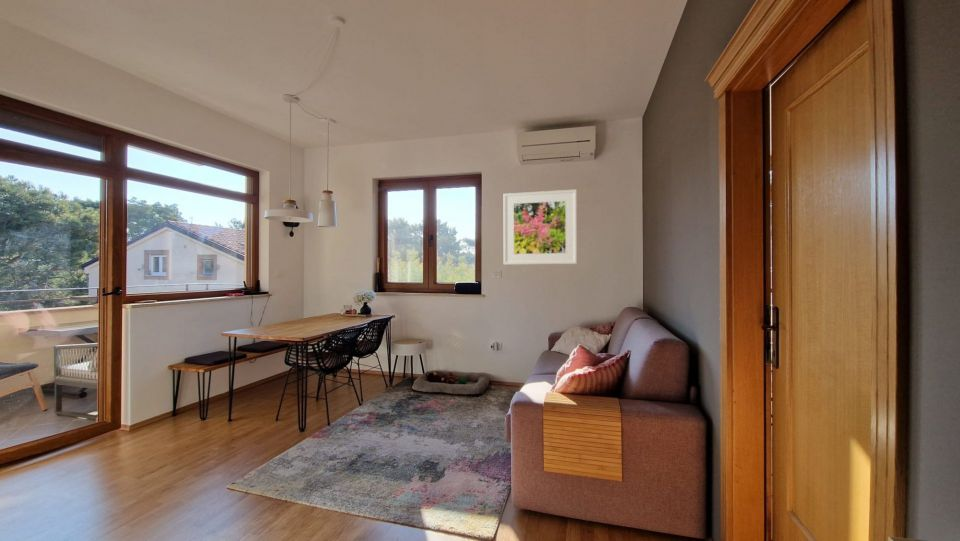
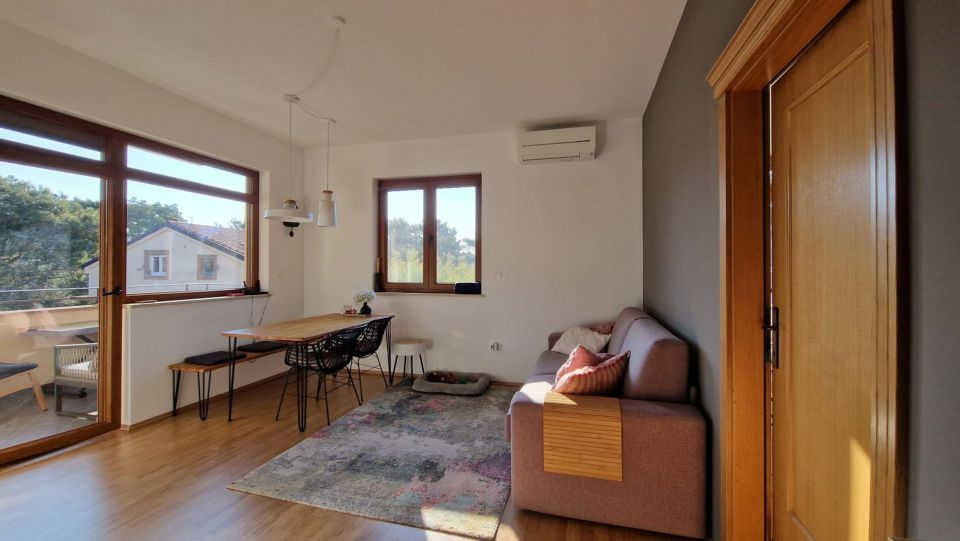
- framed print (539, 228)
